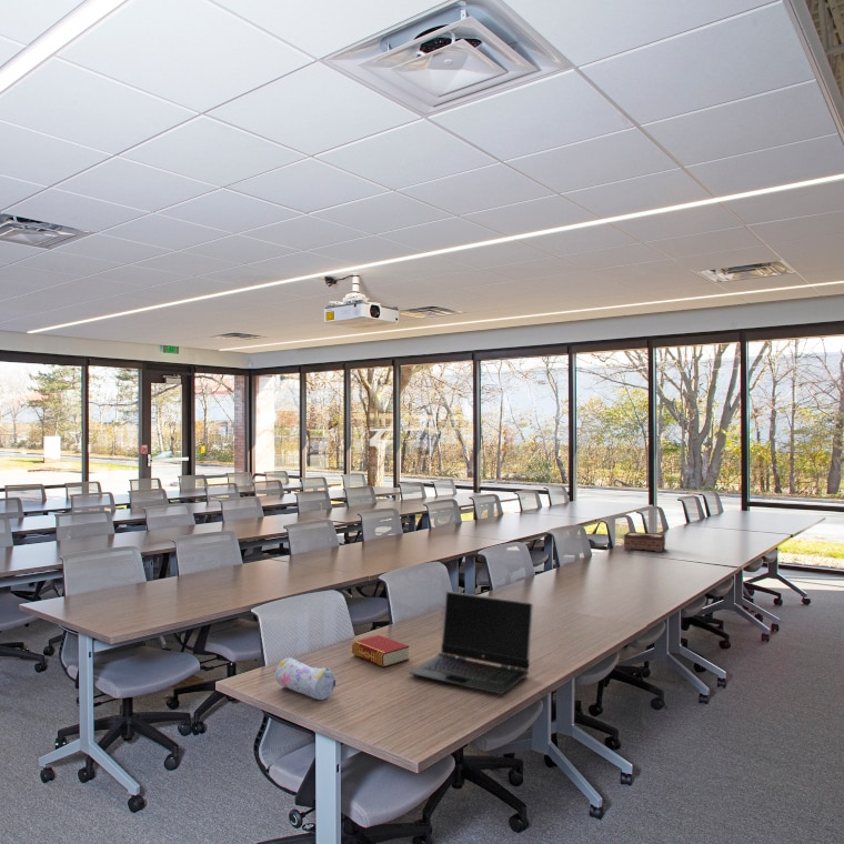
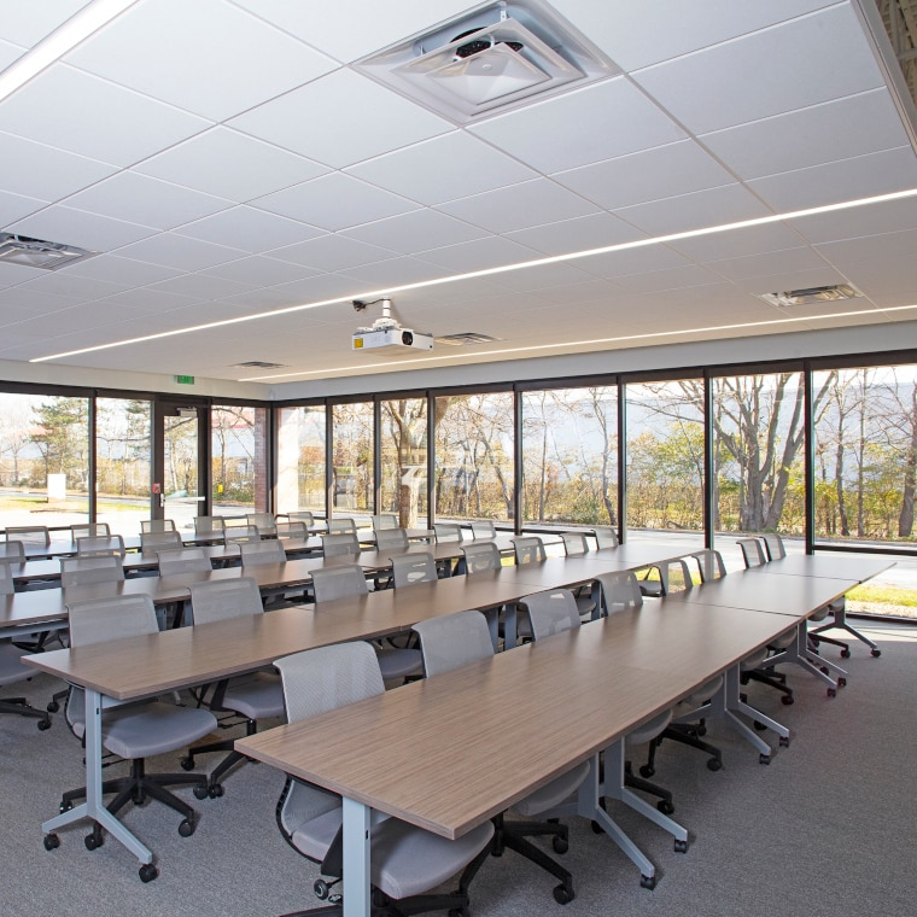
- pencil case (304, 677)
- laptop computer (471, 639)
- book (380, 651)
- tissue box (644, 541)
